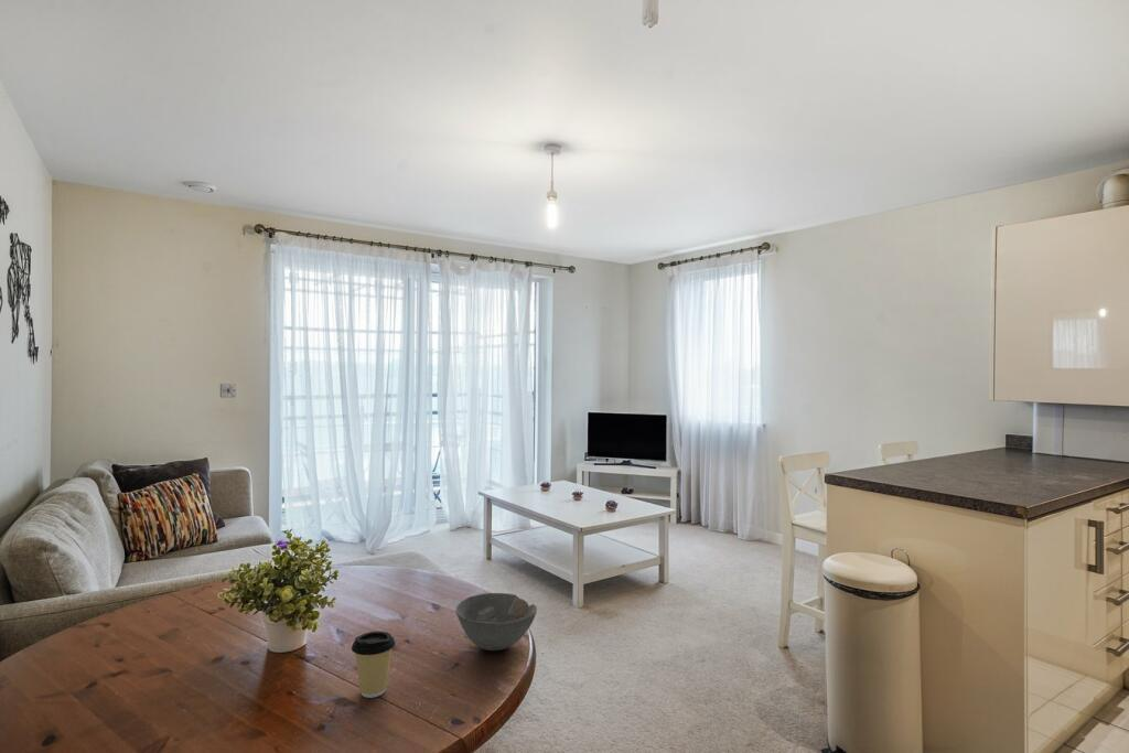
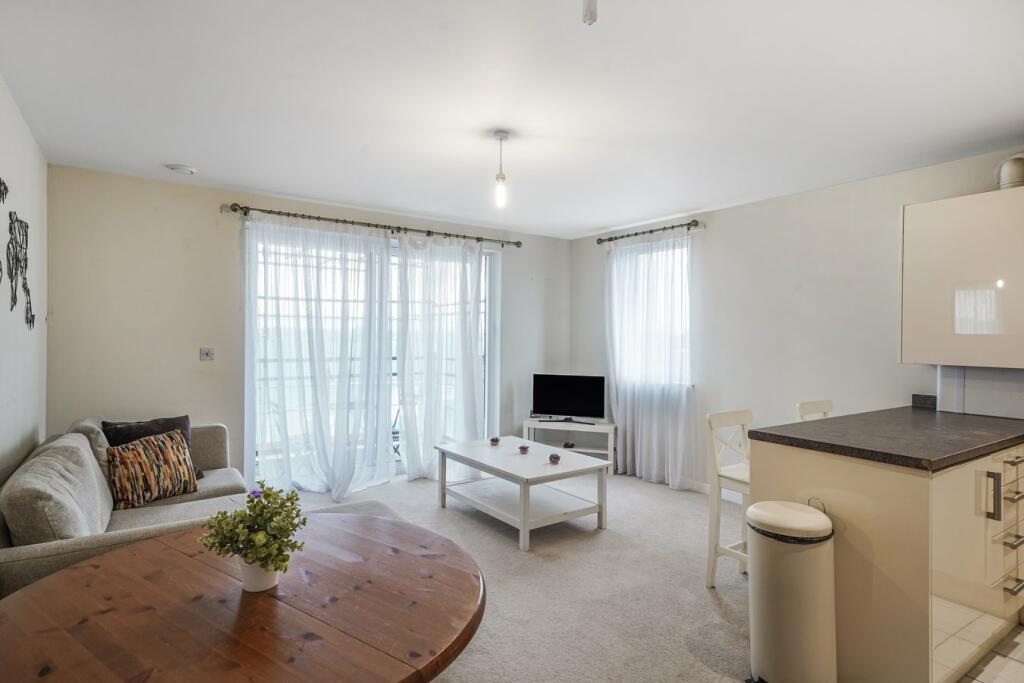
- coffee cup (373, 664)
- bowl (496, 626)
